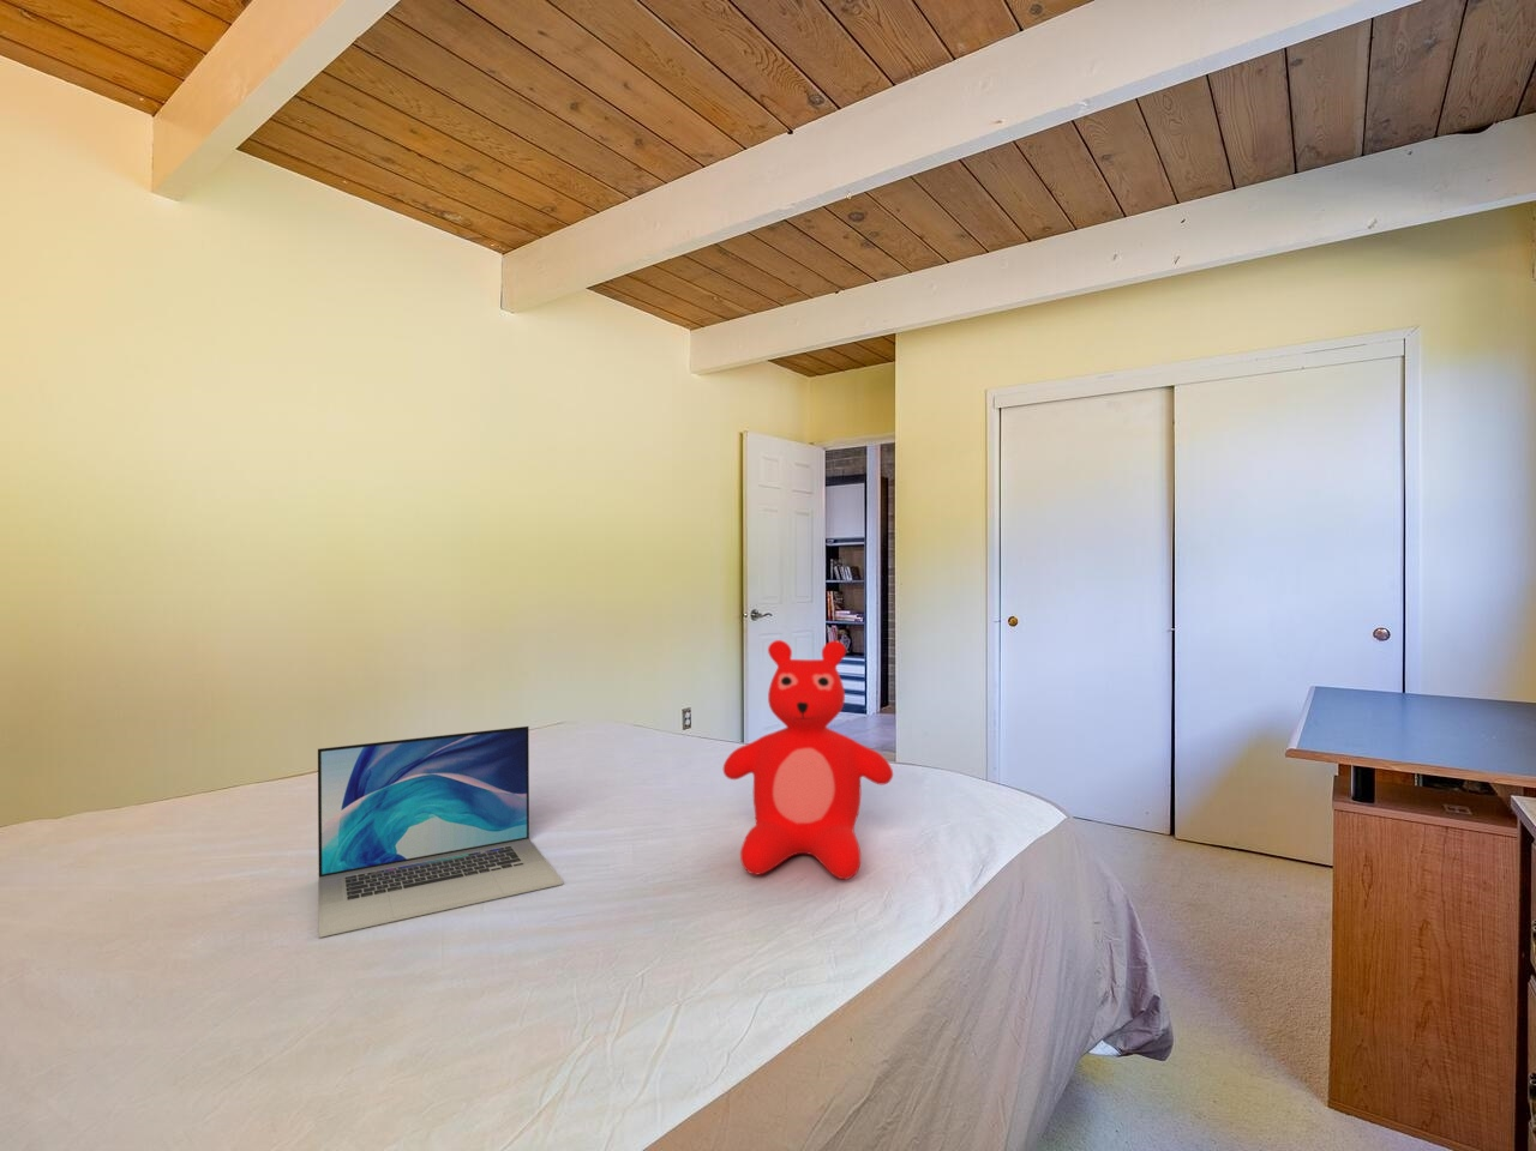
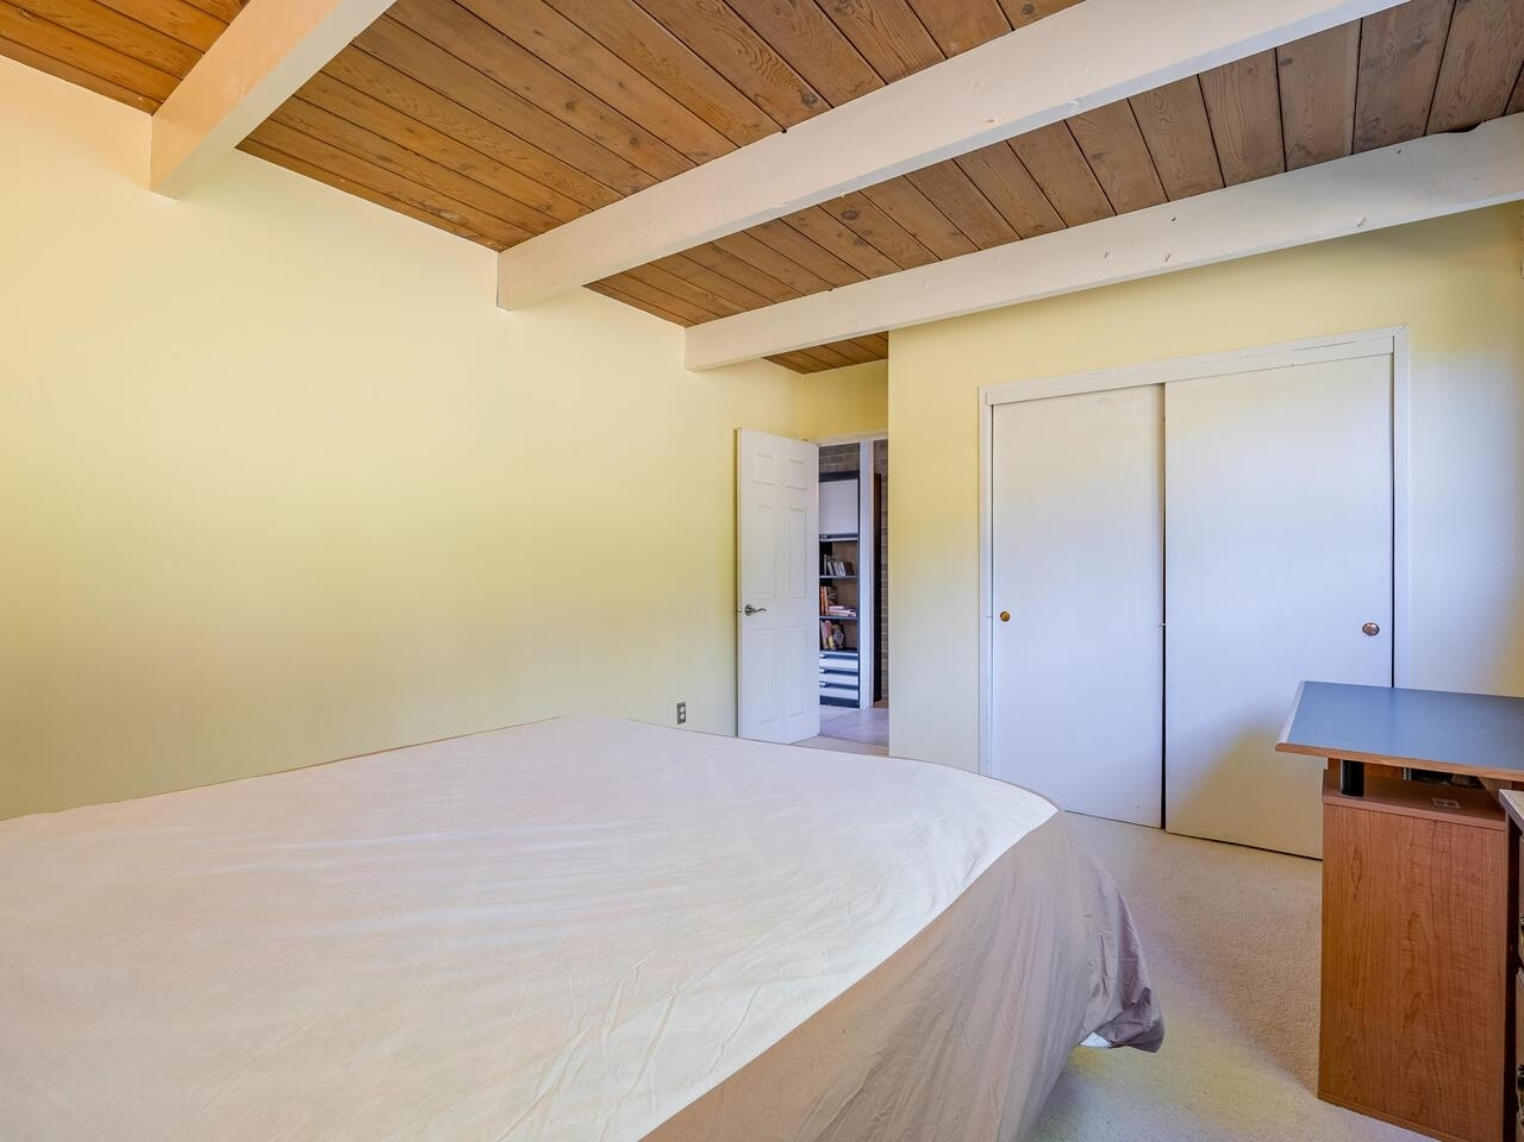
- laptop (439, 815)
- teddy bear (804, 750)
